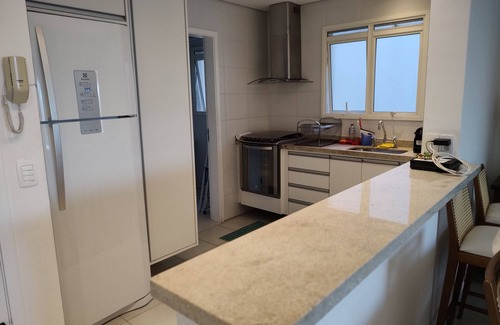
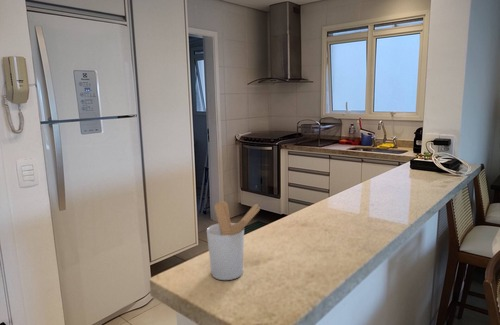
+ utensil holder (235, 238)
